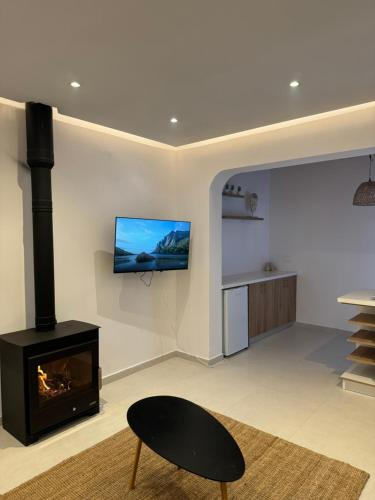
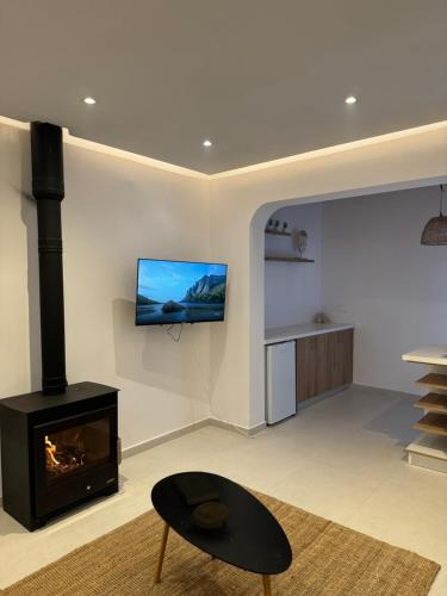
+ book (194, 488)
+ decorative bowl (209, 519)
